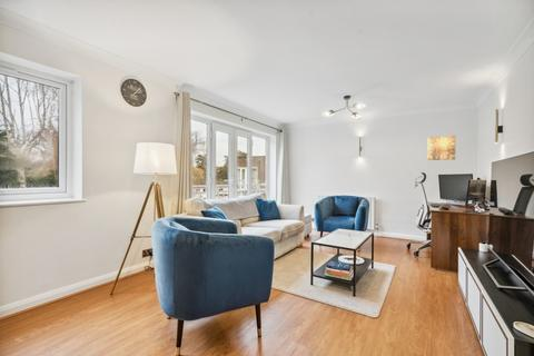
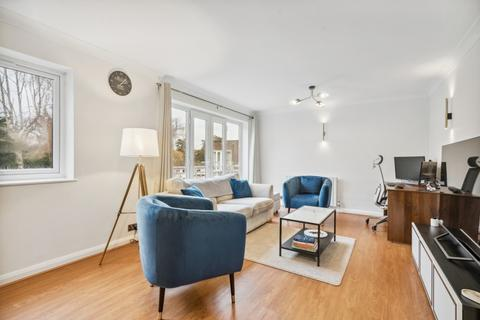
- wall art (441, 148)
